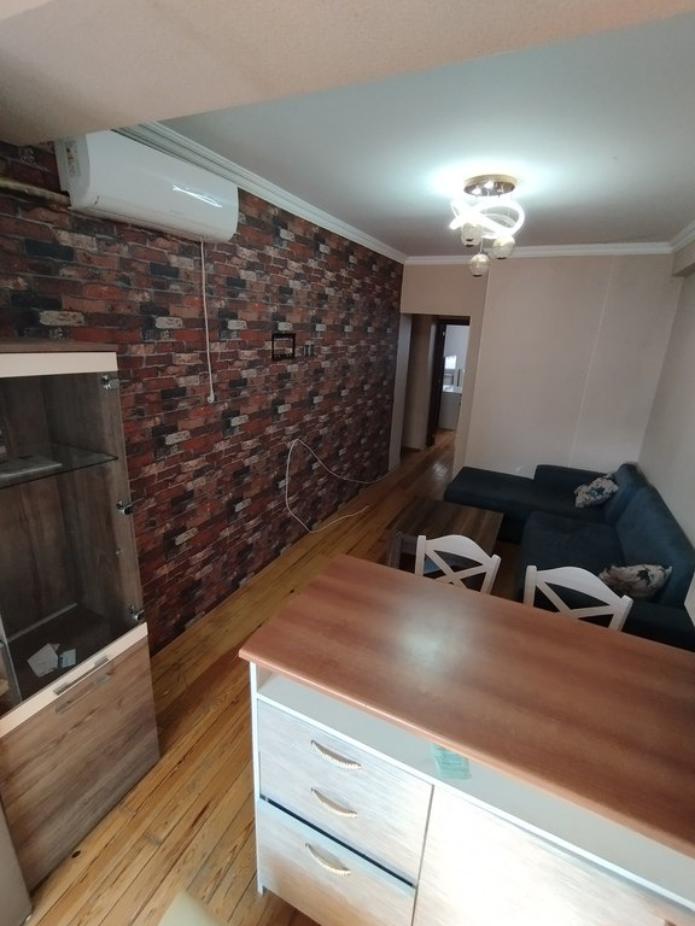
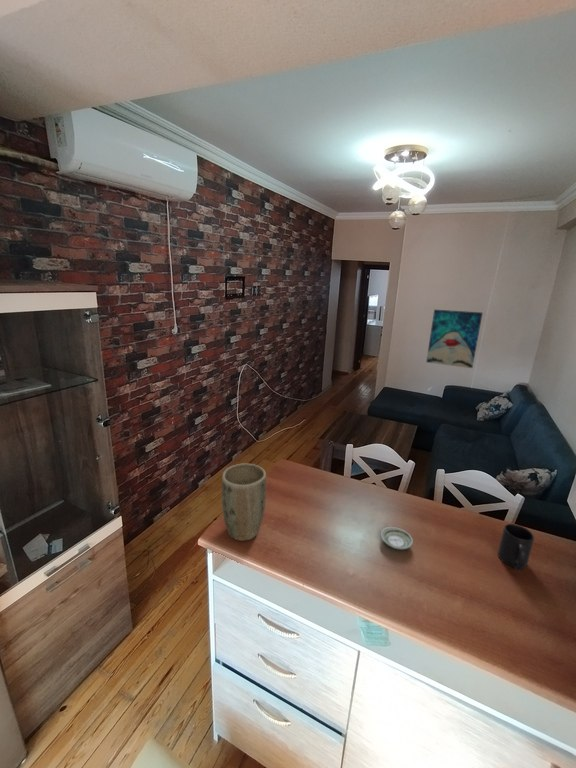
+ mug (517, 550)
+ plant pot (243, 502)
+ wall art (453, 338)
+ saucer (396, 540)
